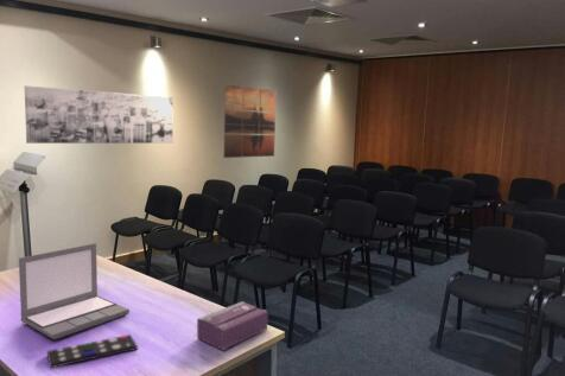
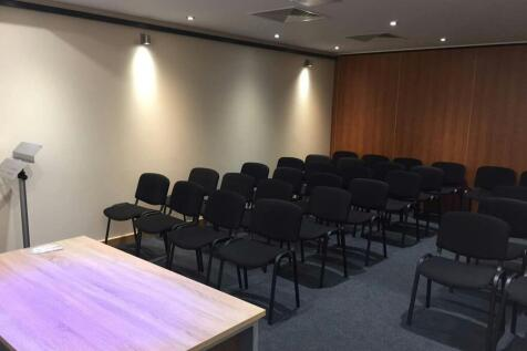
- tissue box (233, 324)
- laptop (75, 287)
- wall art (250, 122)
- remote control (93, 349)
- wall art (107, 117)
